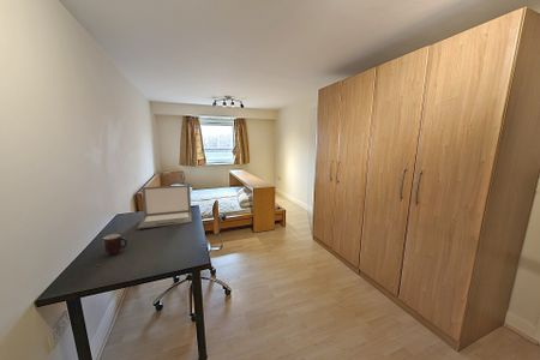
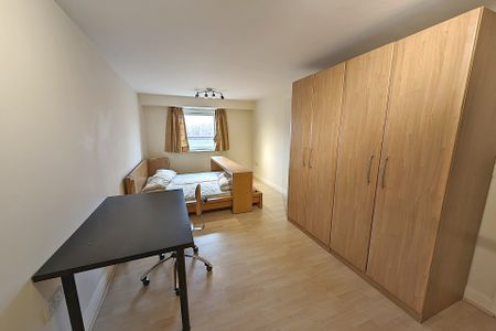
- mug (115, 244)
- laptop (166, 204)
